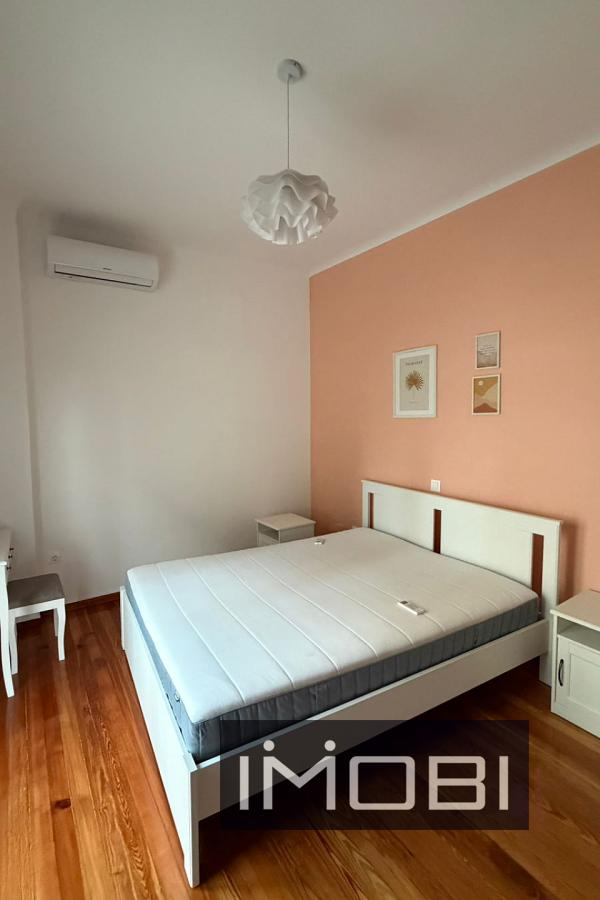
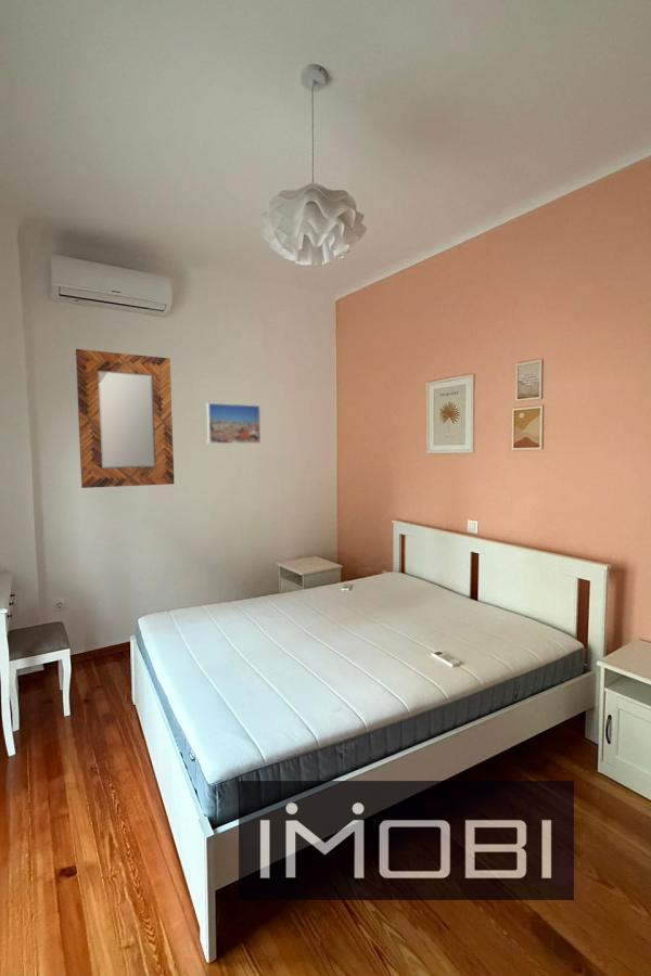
+ home mirror (127, 420)
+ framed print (234, 424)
